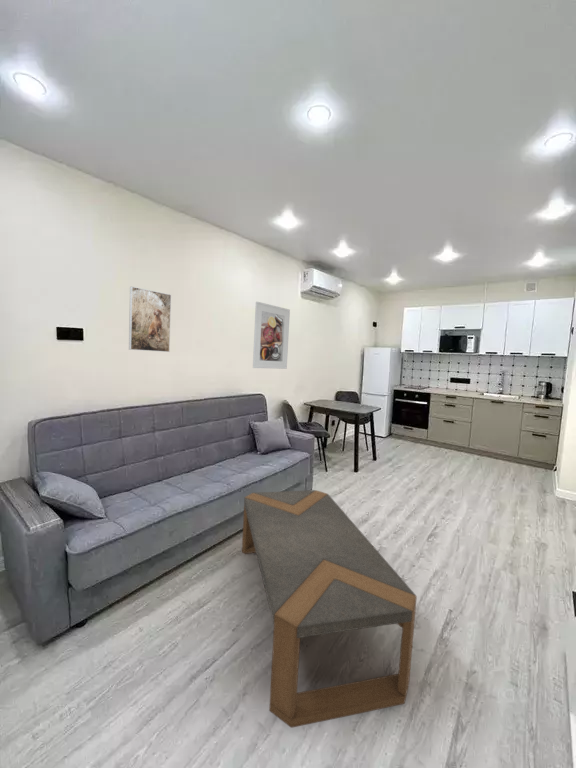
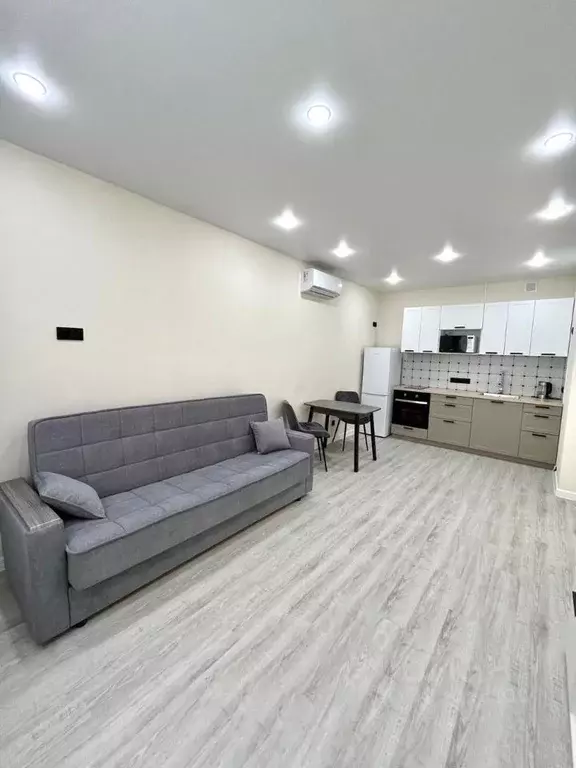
- coffee table (307, 568)
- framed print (272, 337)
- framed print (150, 321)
